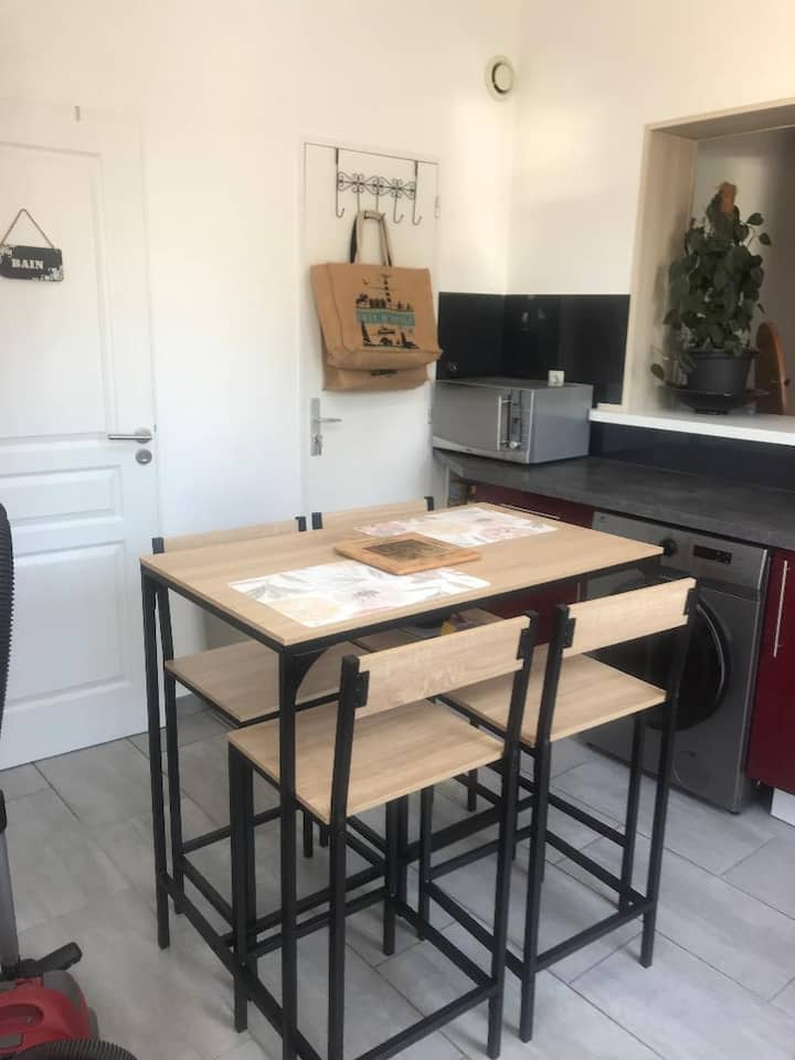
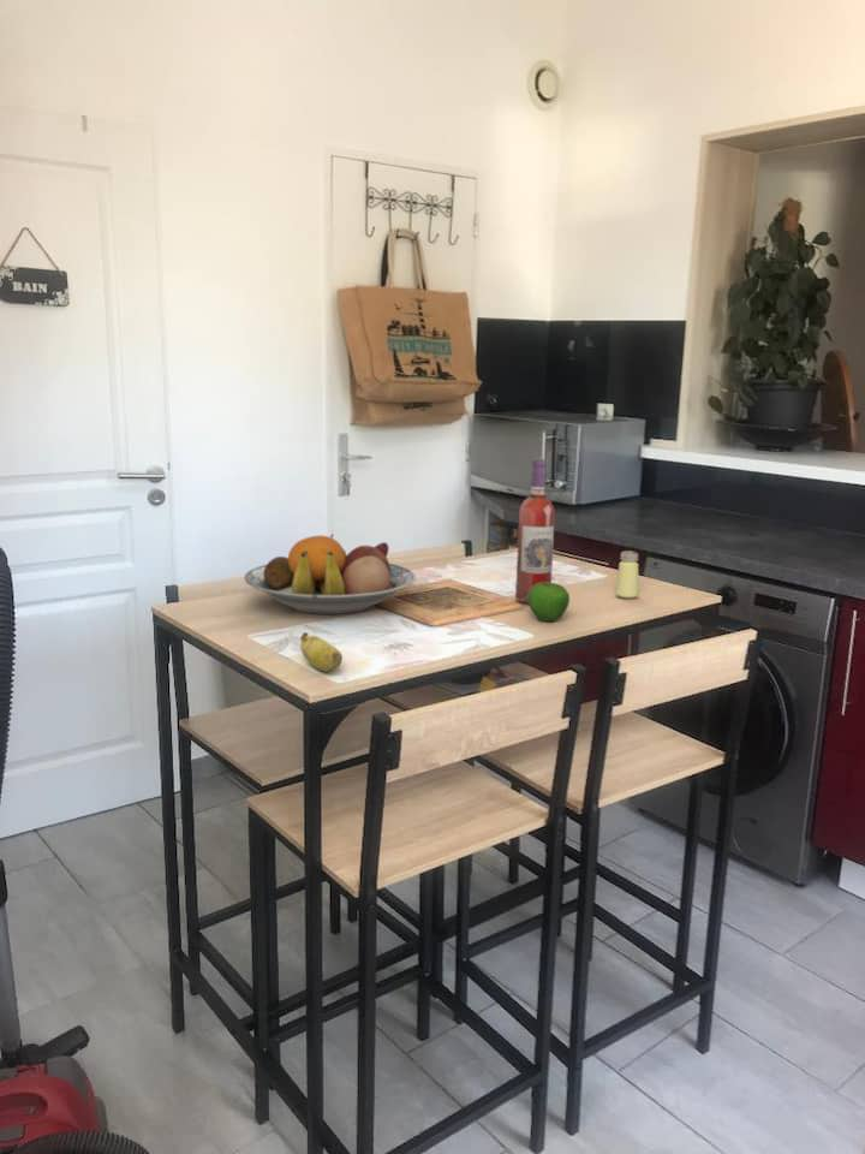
+ banana (322, 654)
+ apple (548, 601)
+ saltshaker (627, 573)
+ wine bottle (536, 530)
+ fruit bowl (330, 569)
